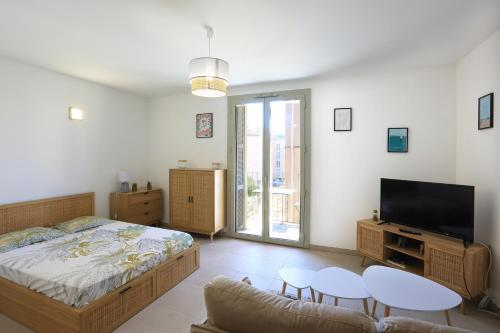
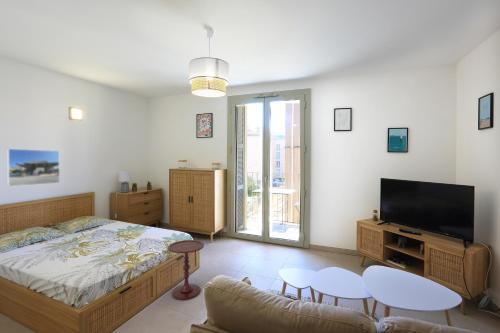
+ side table (186, 268)
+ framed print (35, 167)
